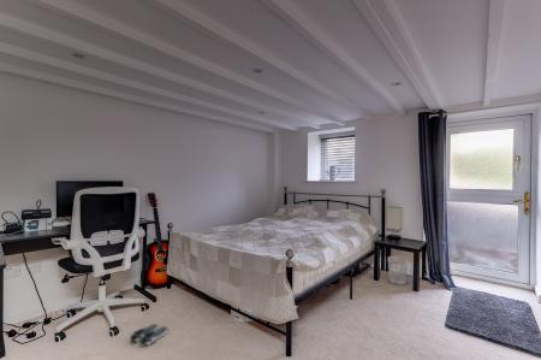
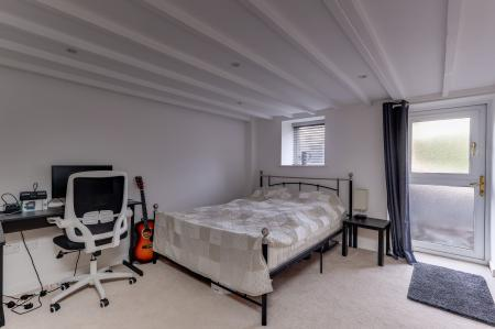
- wastebasket (397, 270)
- shoe (149, 332)
